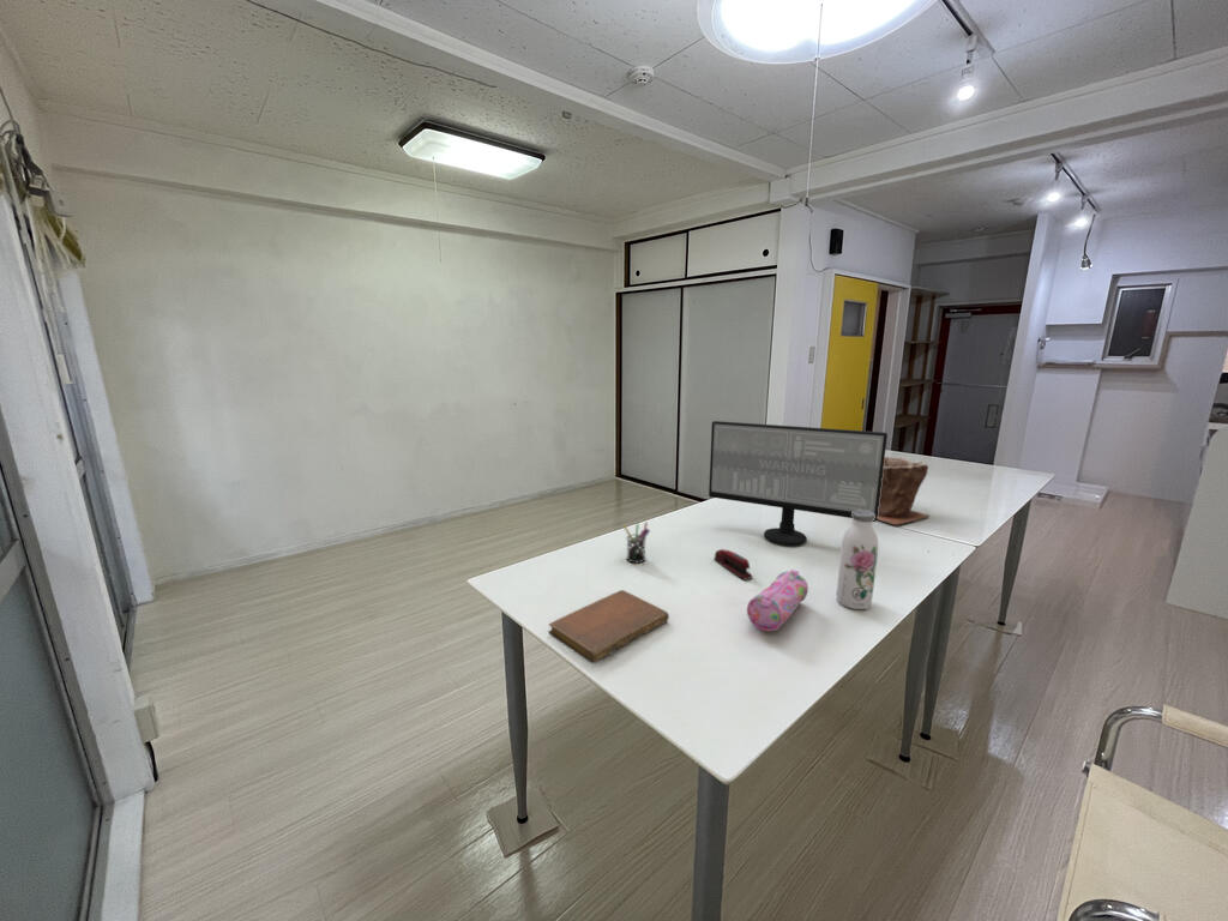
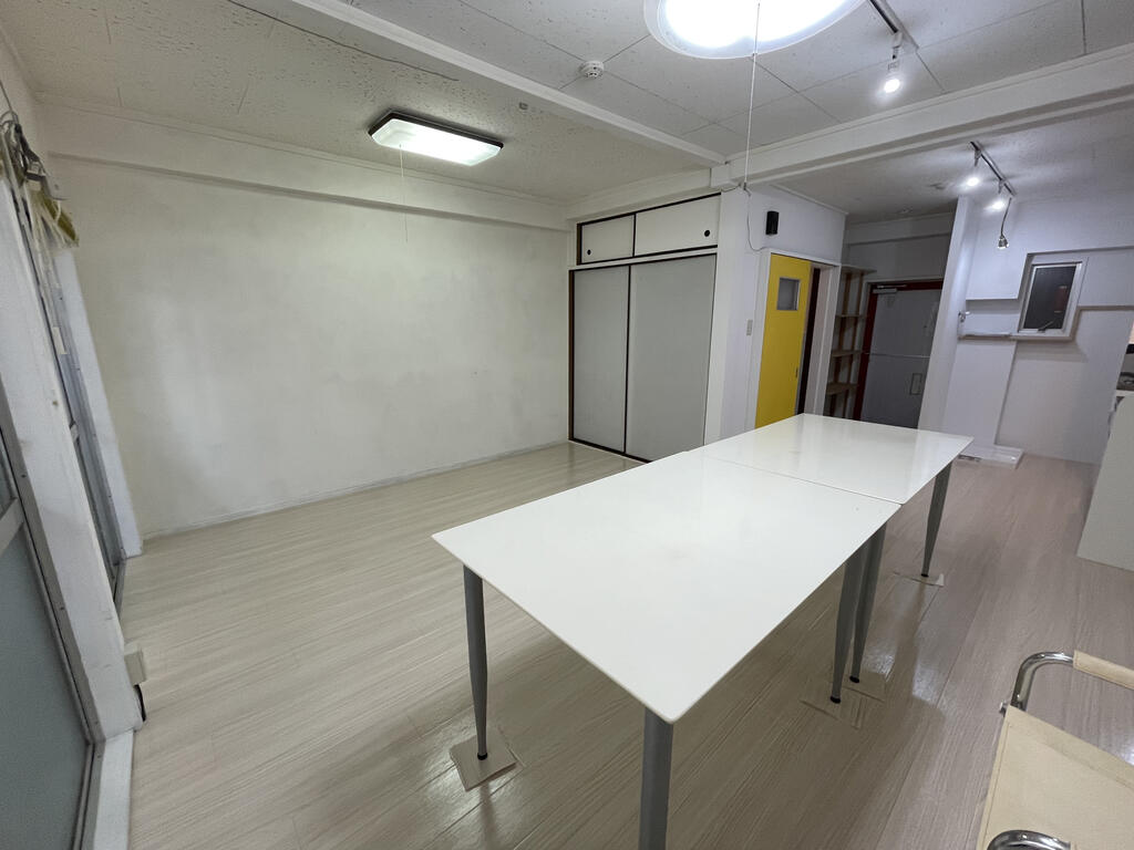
- computer monitor (789, 483)
- pencil case (778, 598)
- notebook (609, 622)
- stapler (732, 560)
- pen holder (637, 540)
- water bottle (857, 558)
- plant pot (890, 486)
